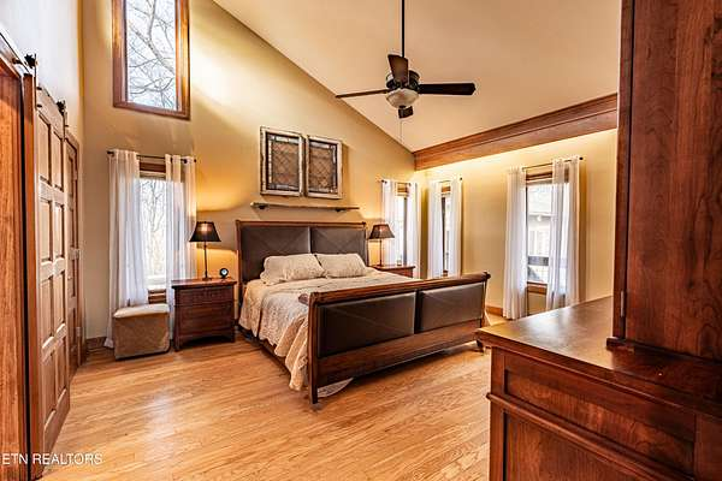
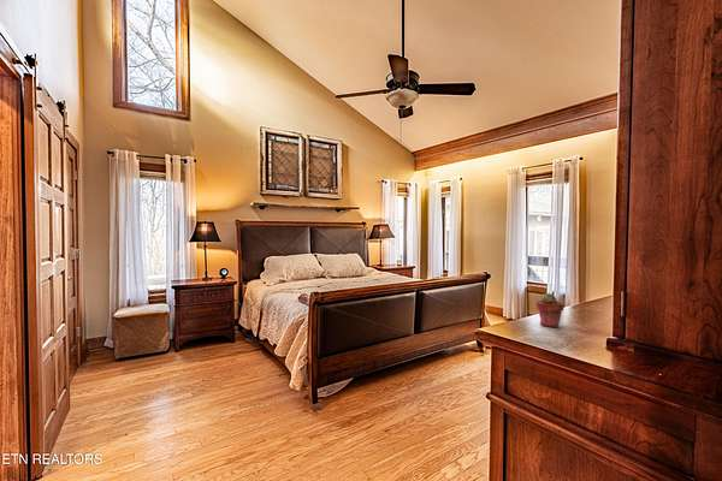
+ potted succulent (549, 308)
